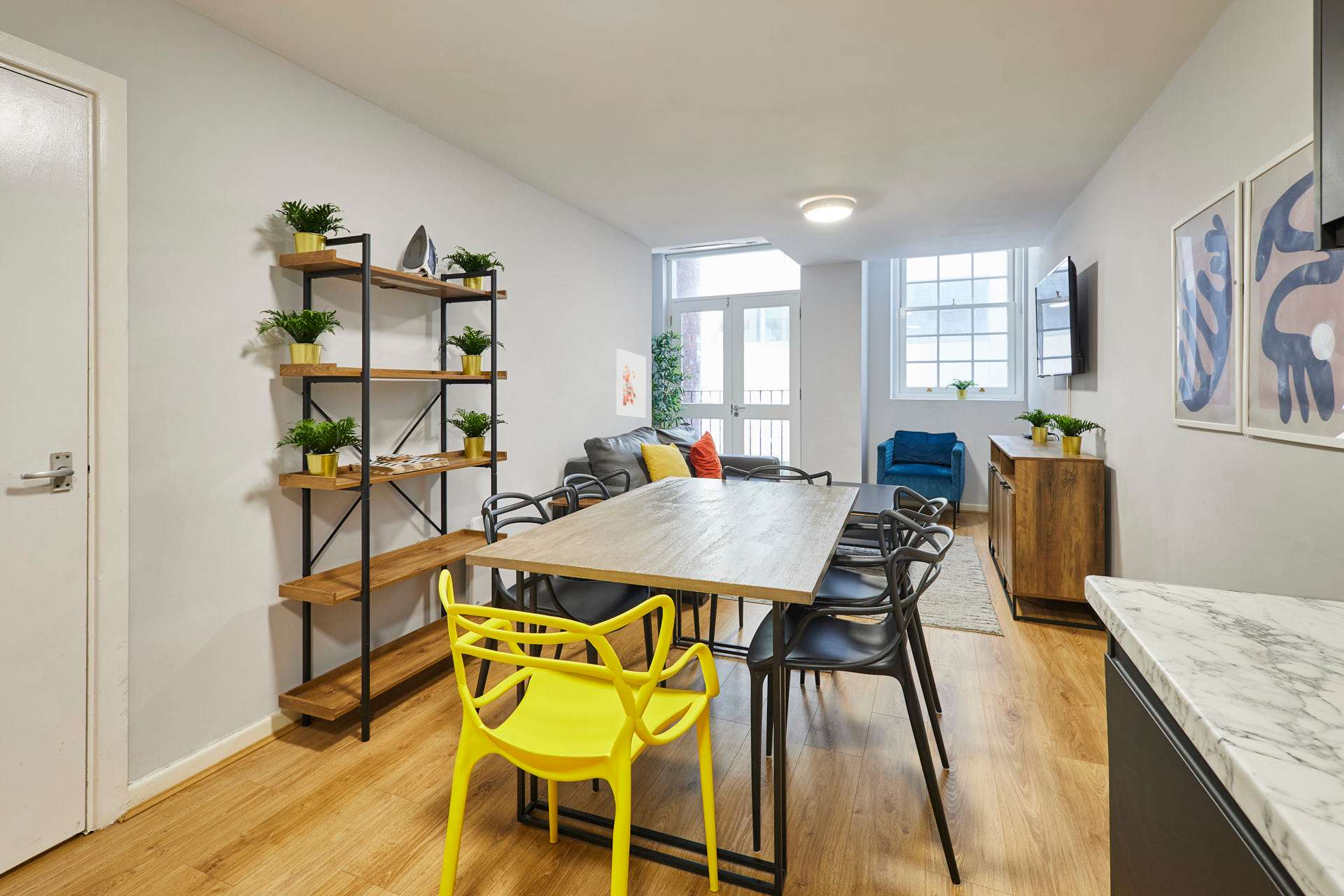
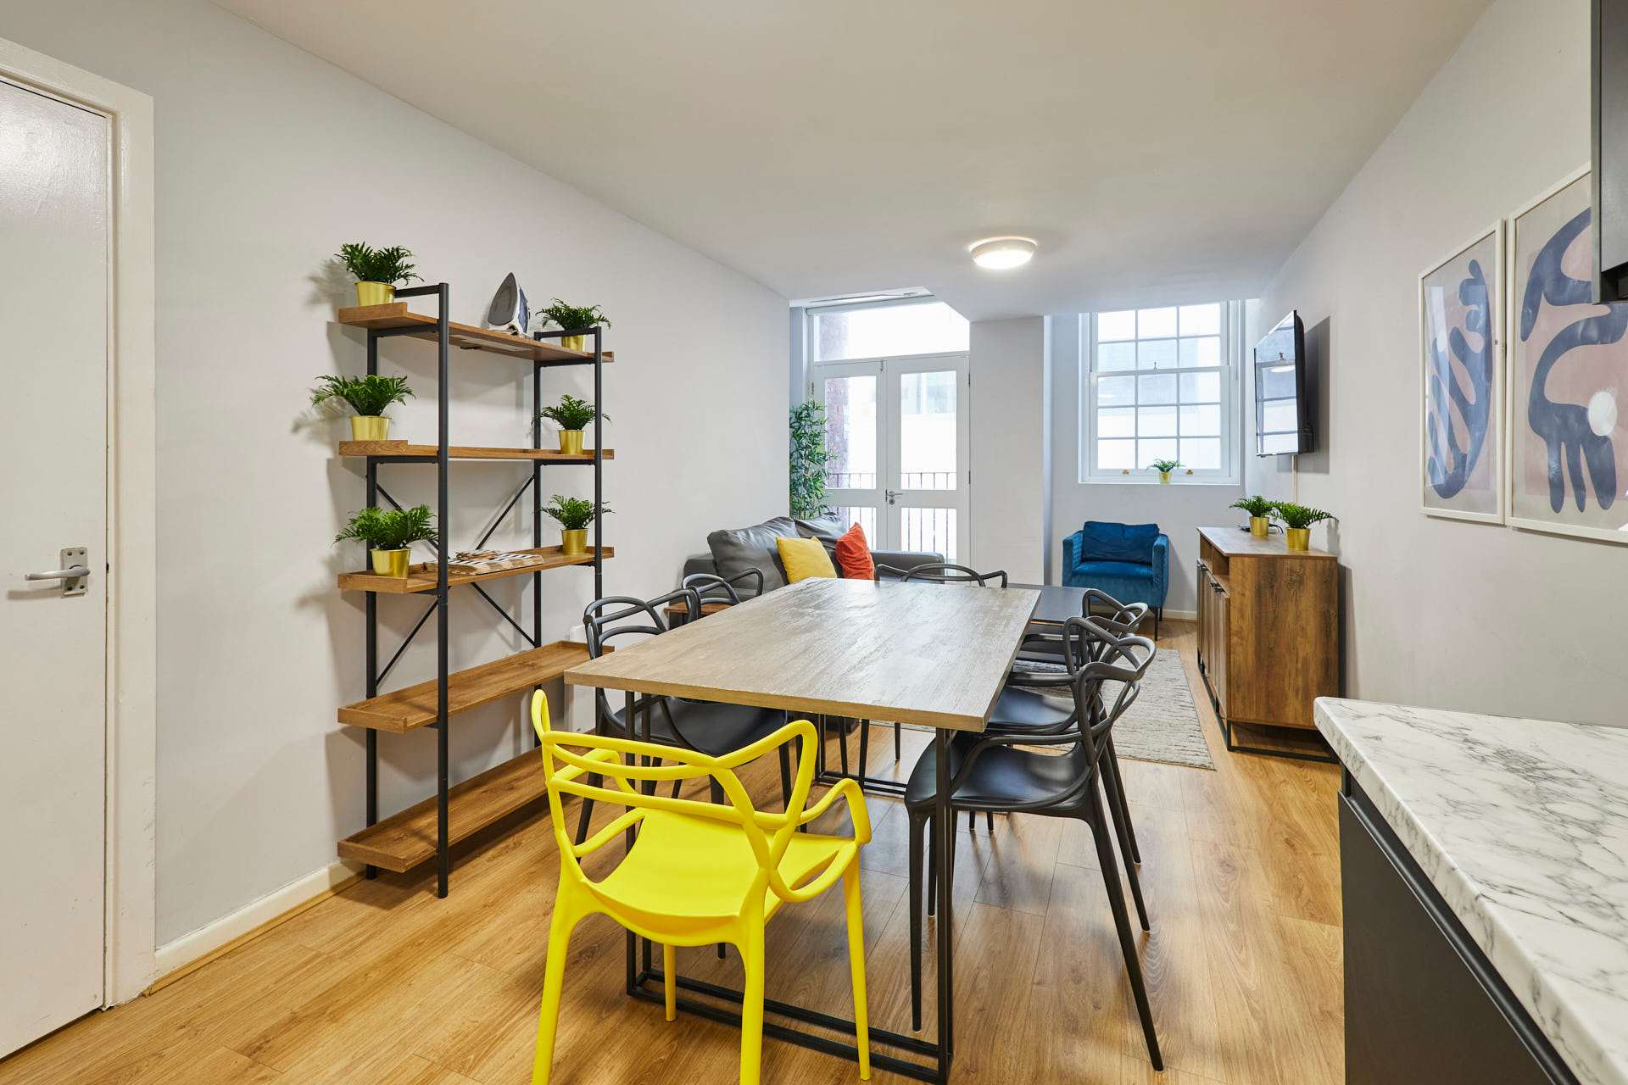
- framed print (631, 384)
